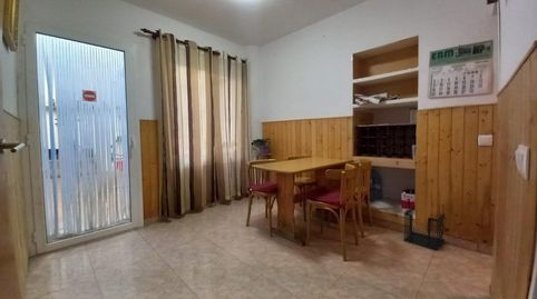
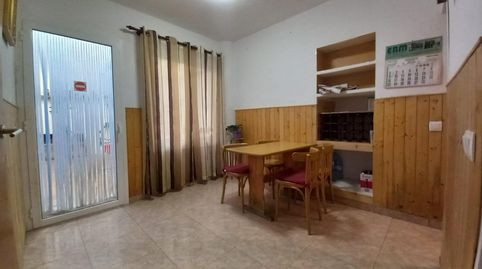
- wastebasket (428, 227)
